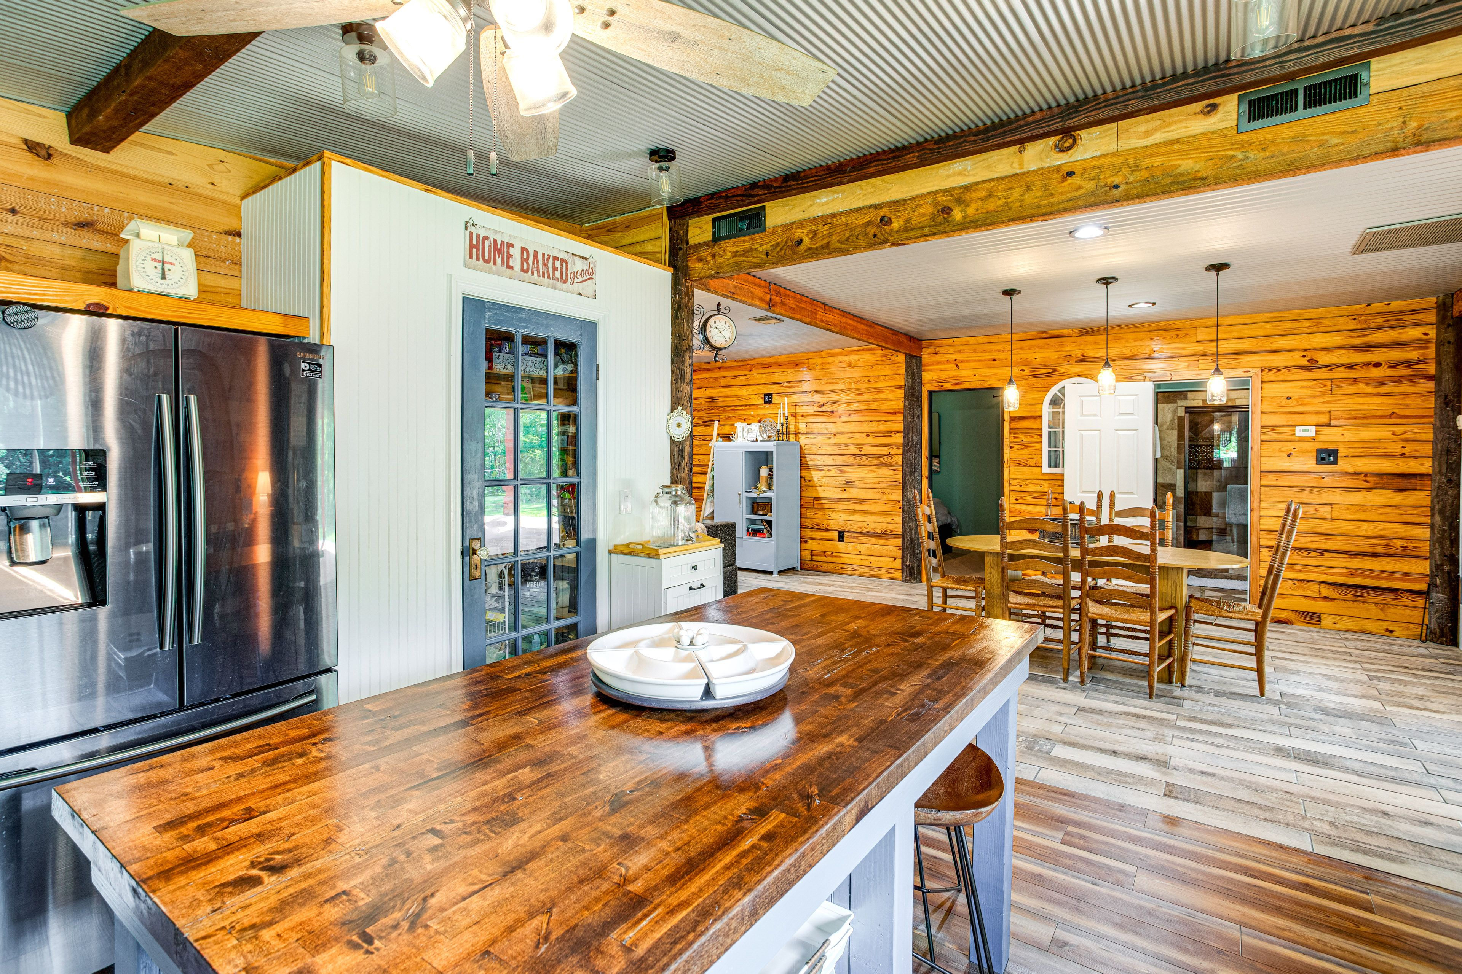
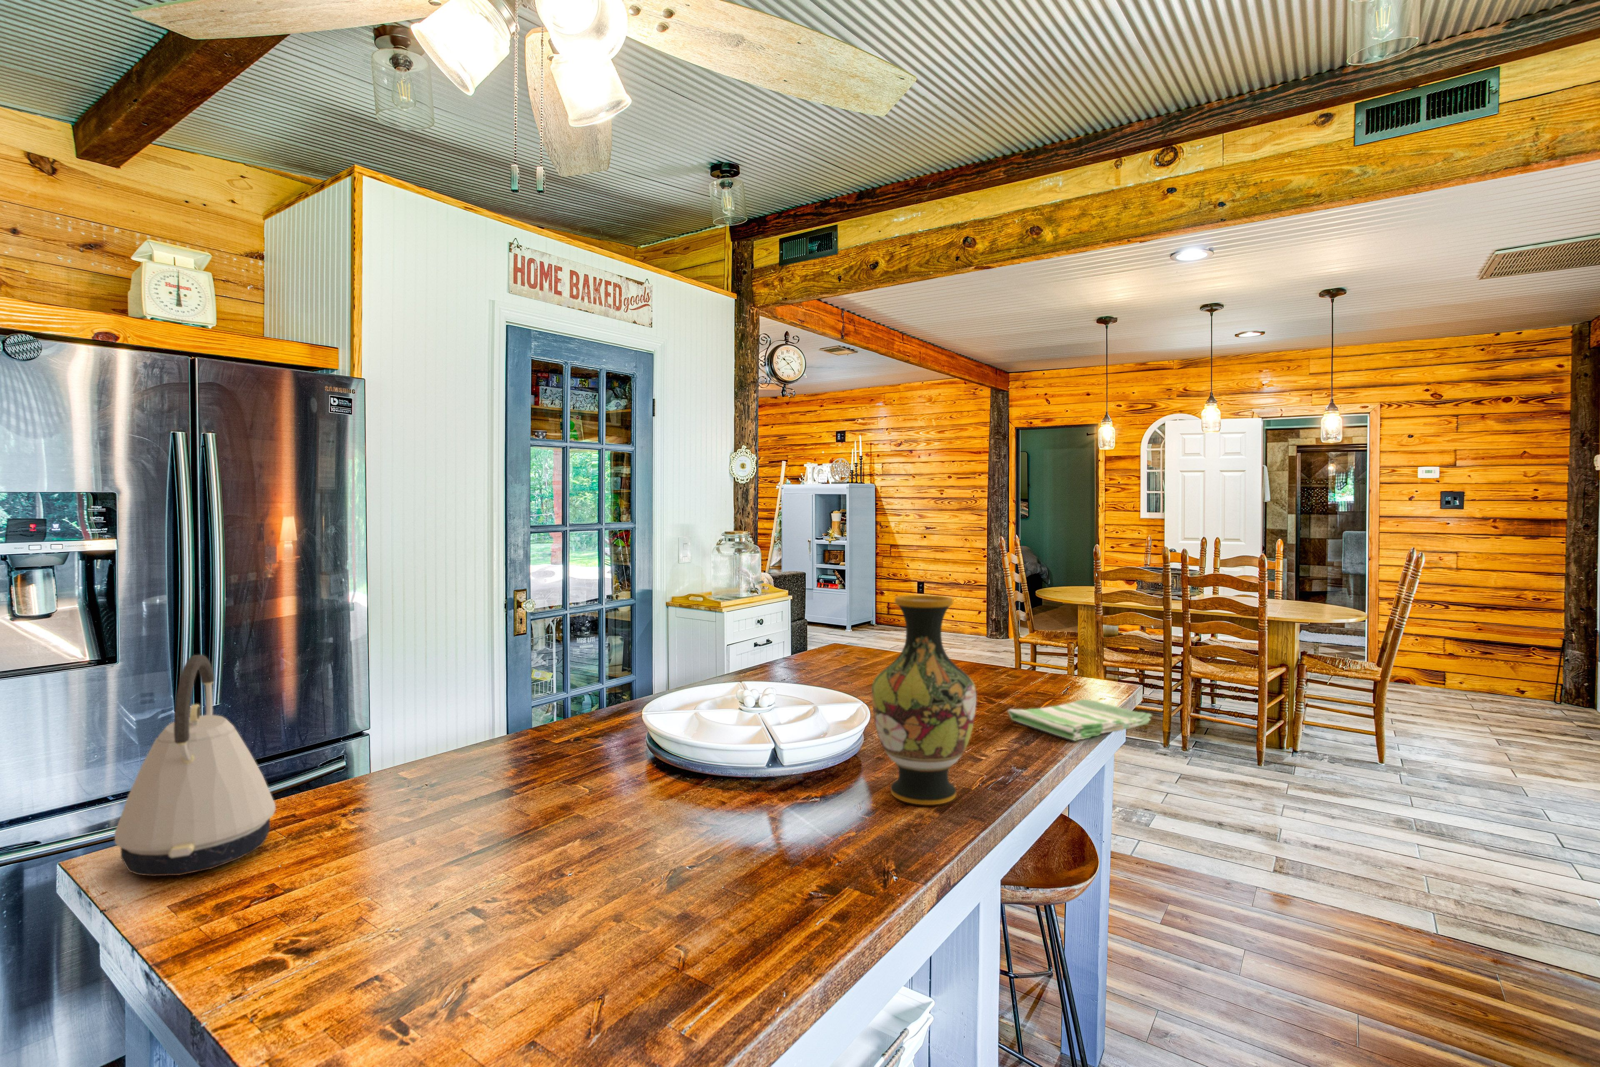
+ kettle (199, 755)
+ vase (924, 695)
+ dish towel (1079, 716)
